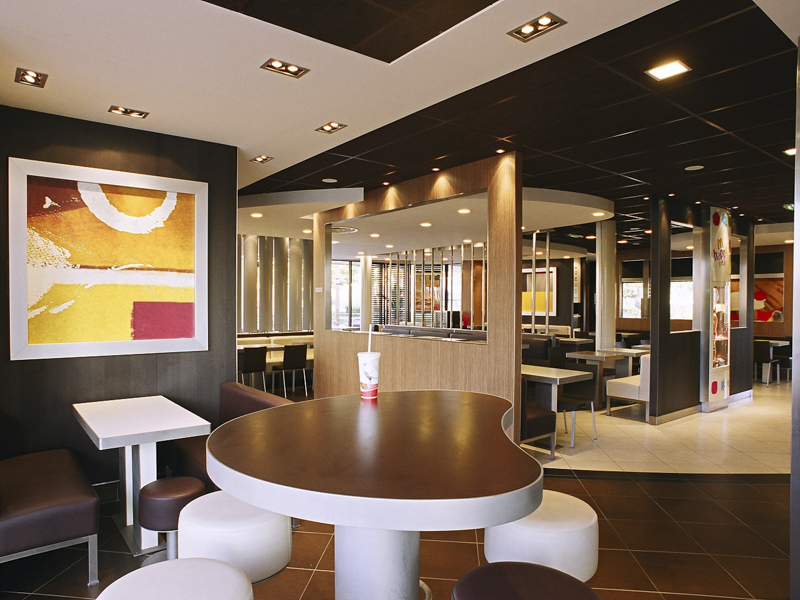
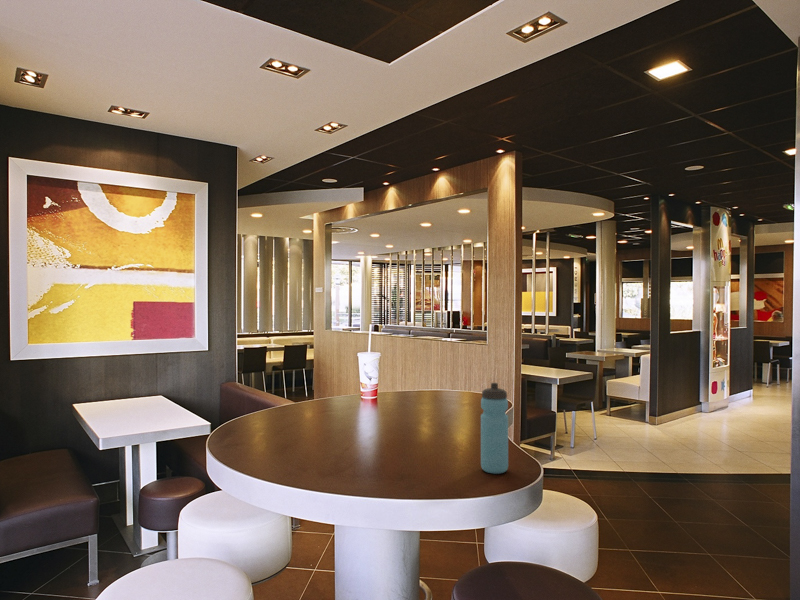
+ water bottle (494, 426)
